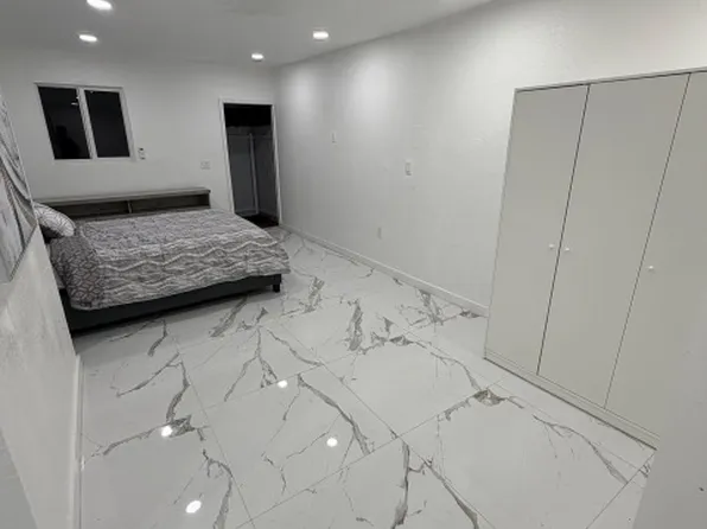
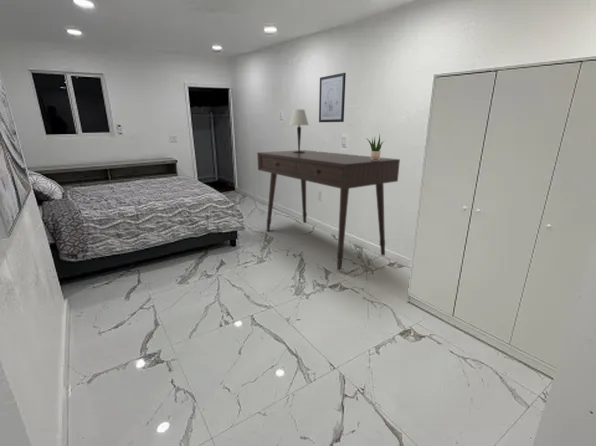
+ potted plant (375, 146)
+ table lamp (299, 131)
+ desk (305, 200)
+ wall art (331, 99)
